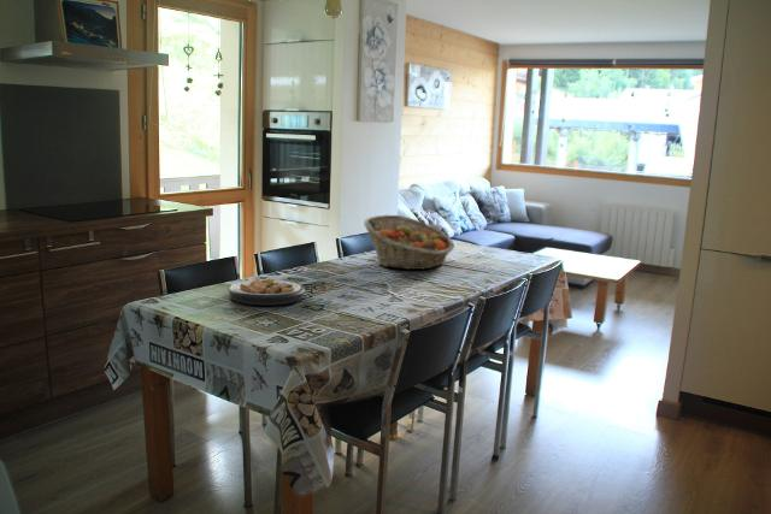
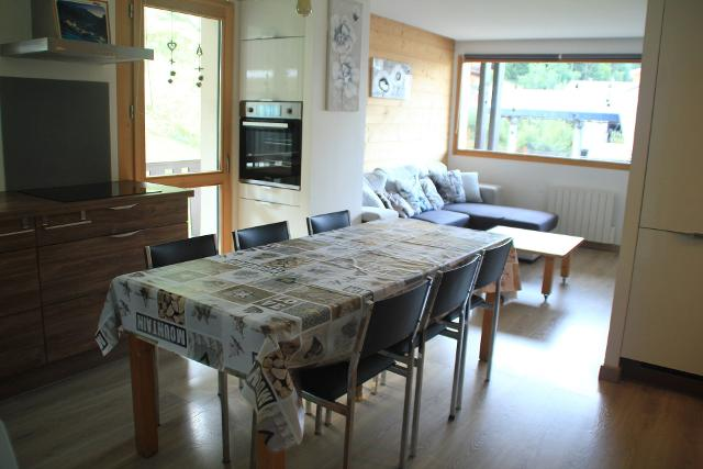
- plate (266, 288)
- fruit basket (408, 241)
